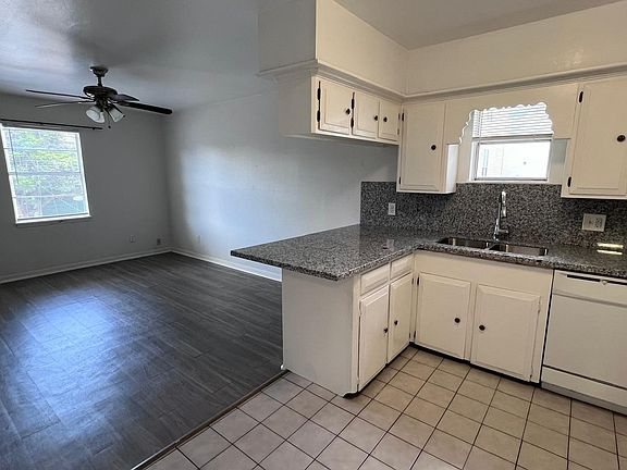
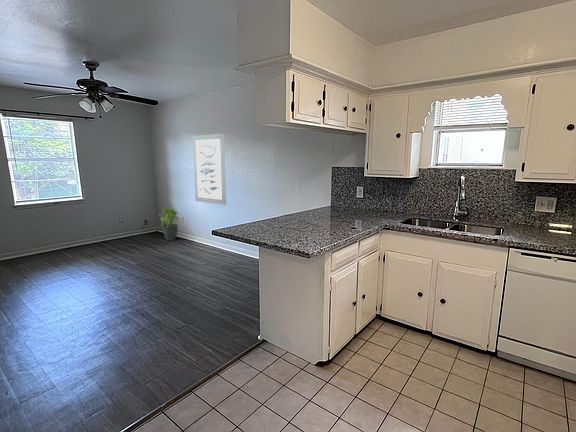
+ potted plant (169, 222)
+ wall art (208, 169)
